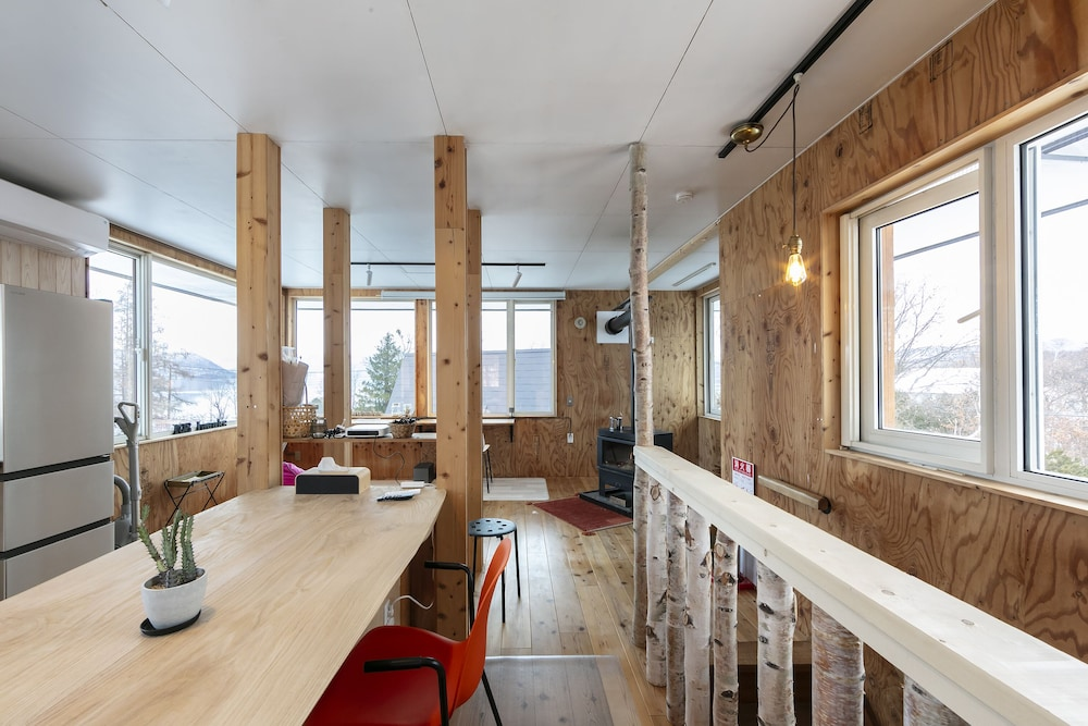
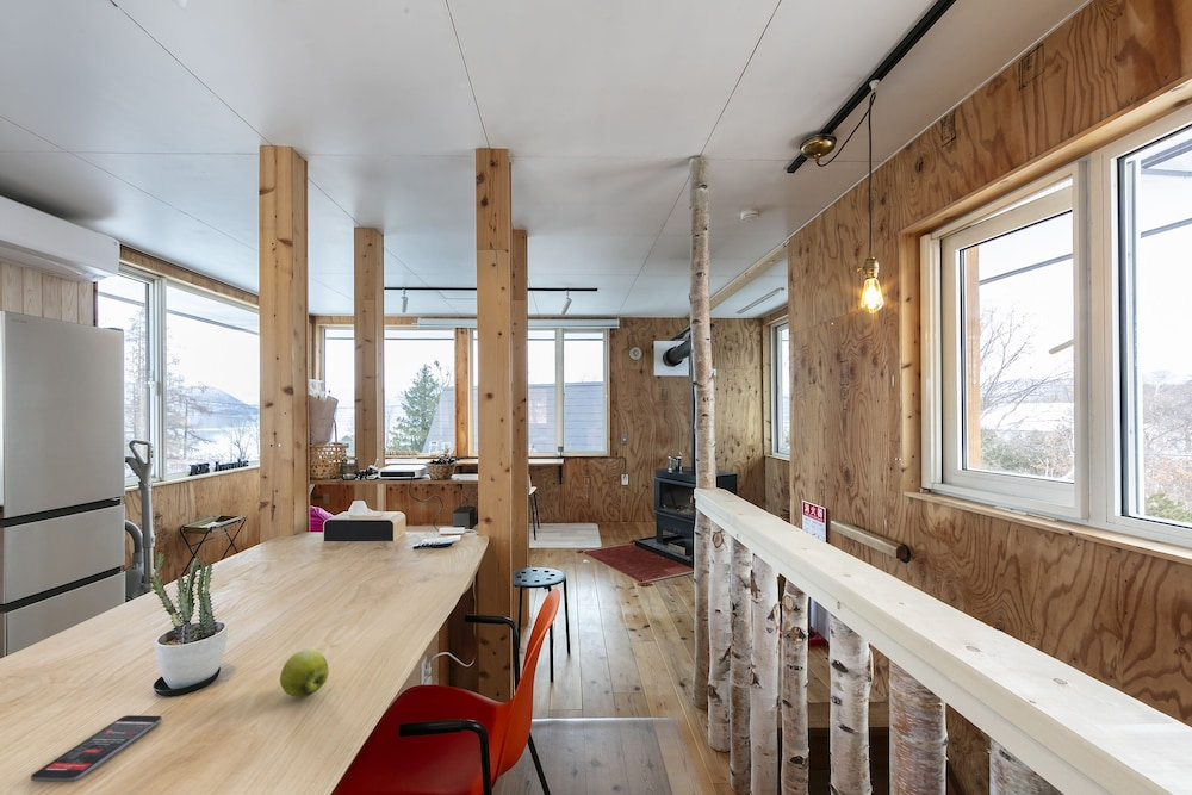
+ apple (304, 672)
+ smartphone (101, 746)
